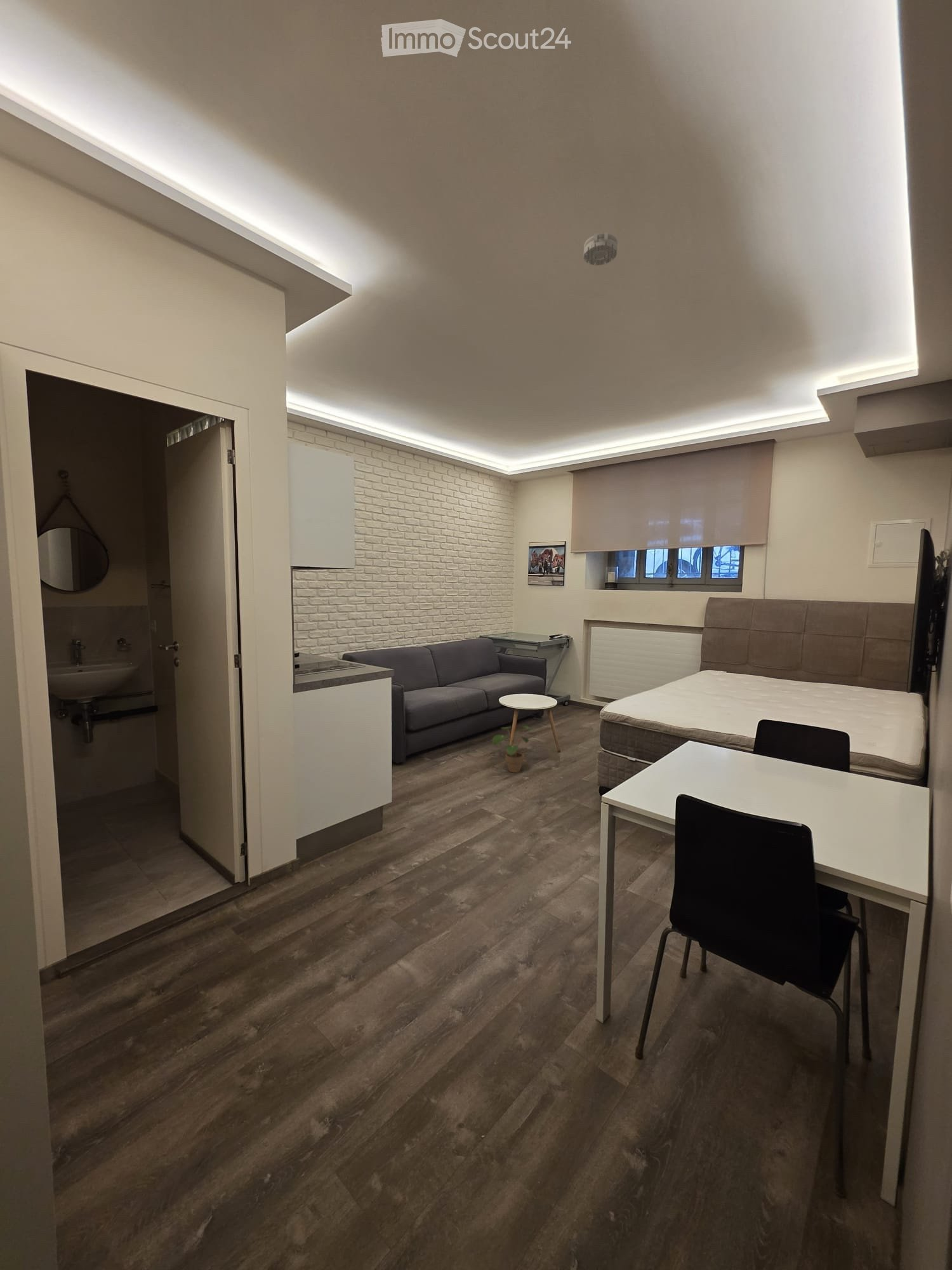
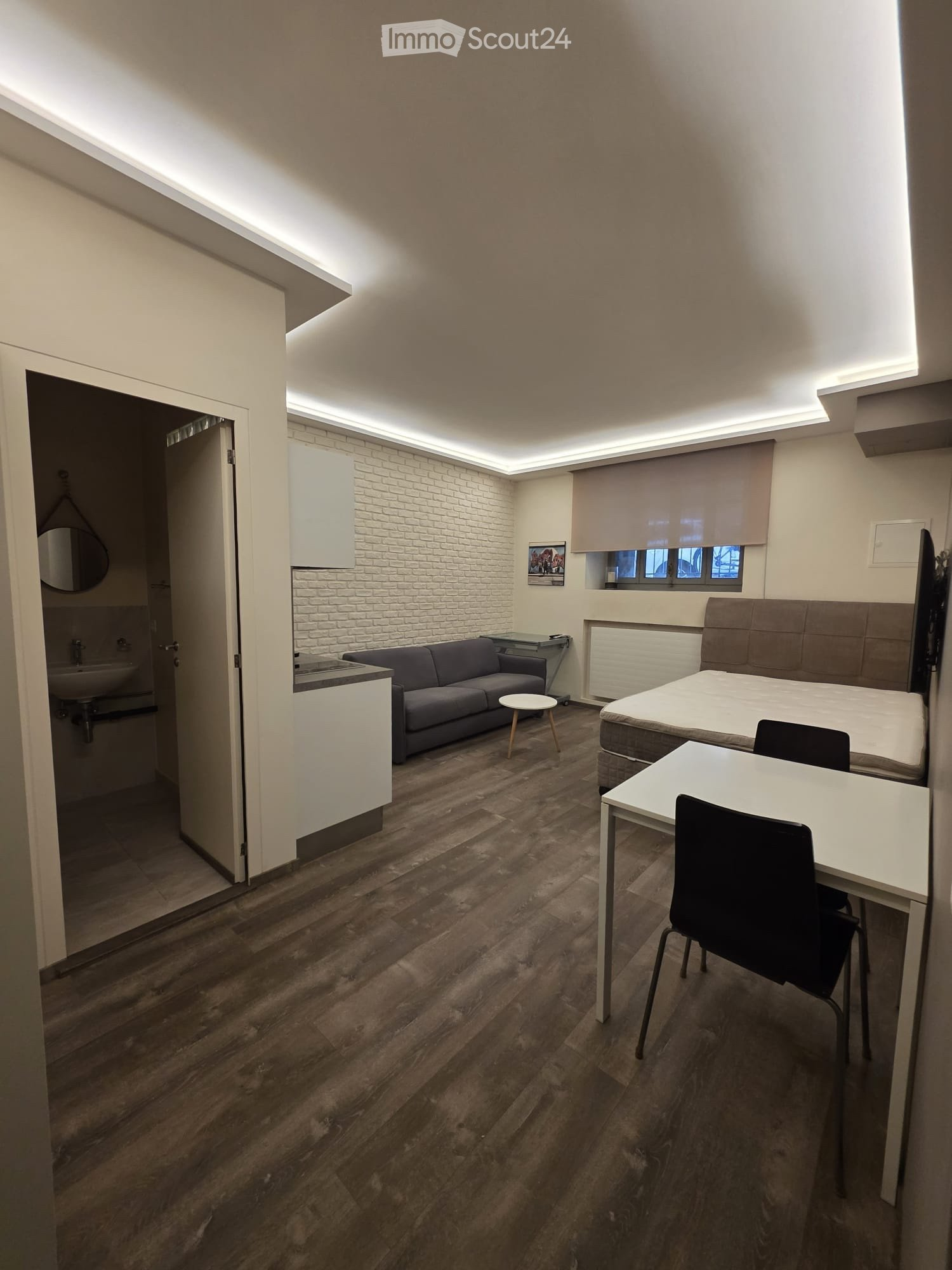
- potted plant (514, 749)
- smoke detector (600, 248)
